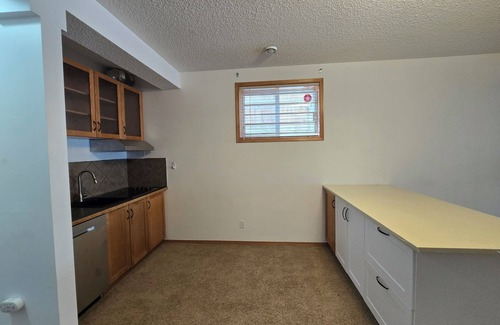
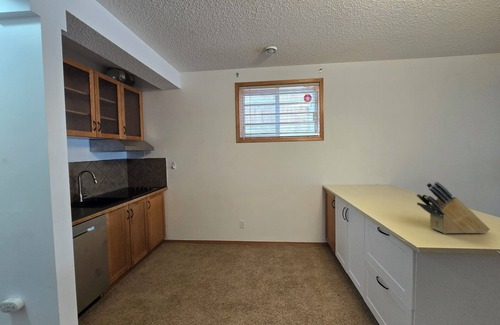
+ knife block (450, 206)
